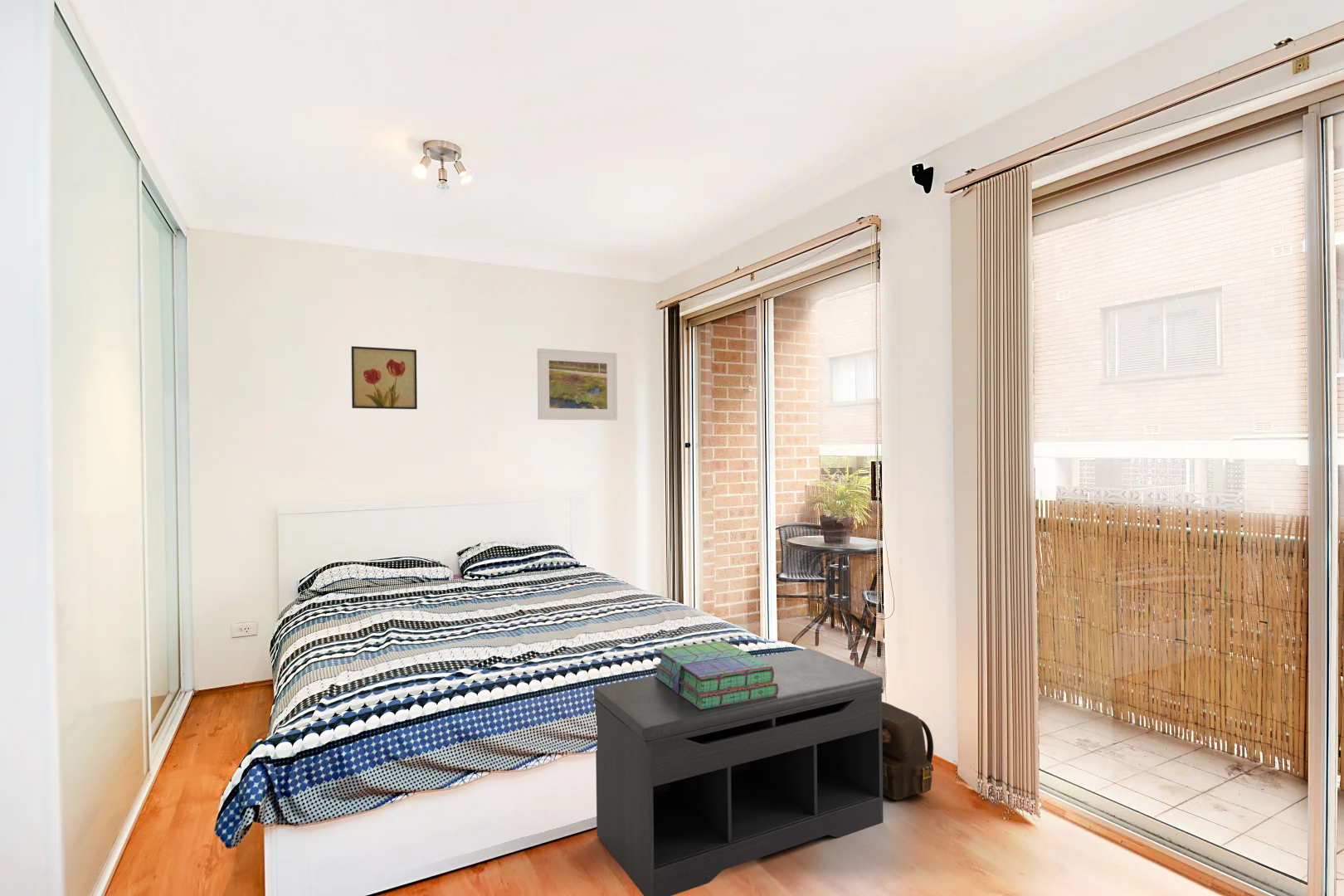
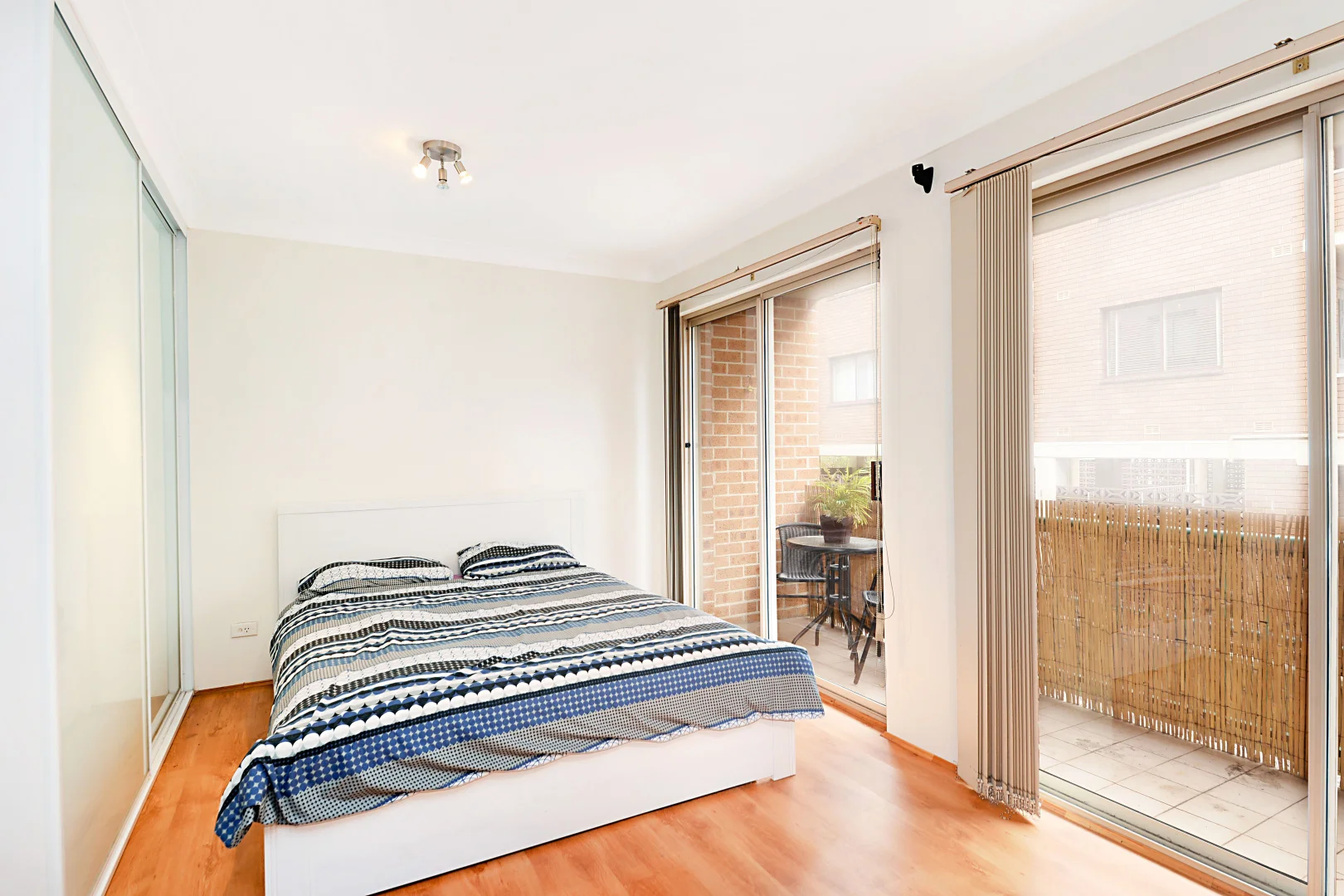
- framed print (578, 385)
- bench (741, 754)
- backpack (891, 746)
- stack of books (713, 670)
- wall art (384, 378)
